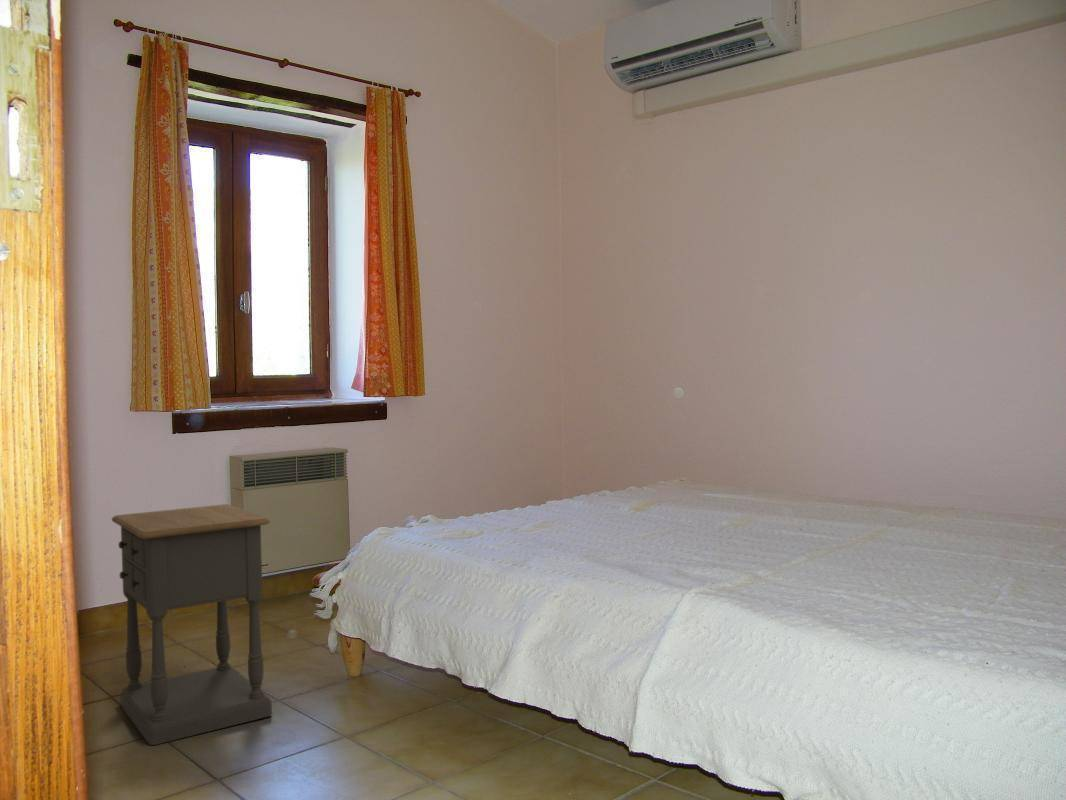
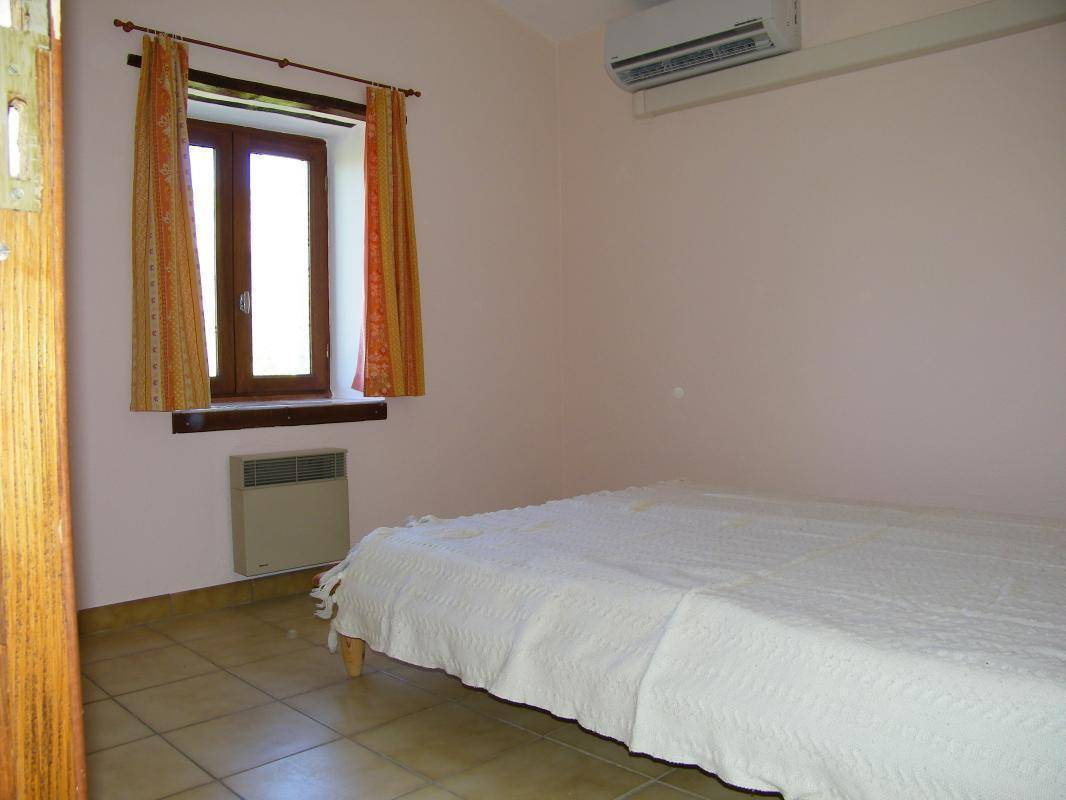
- nightstand (190, 606)
